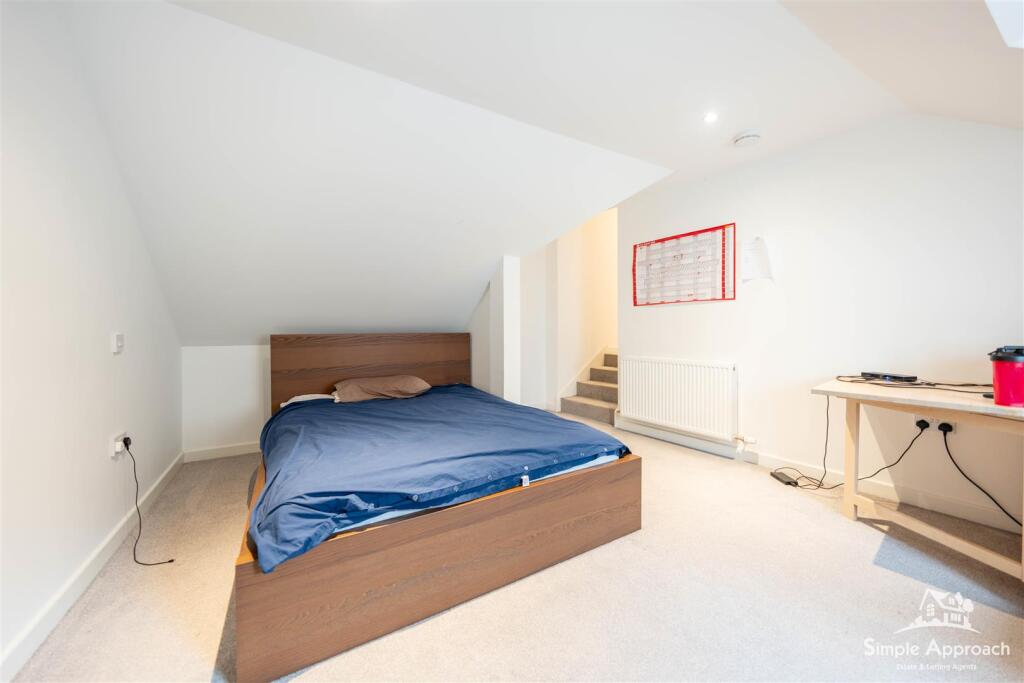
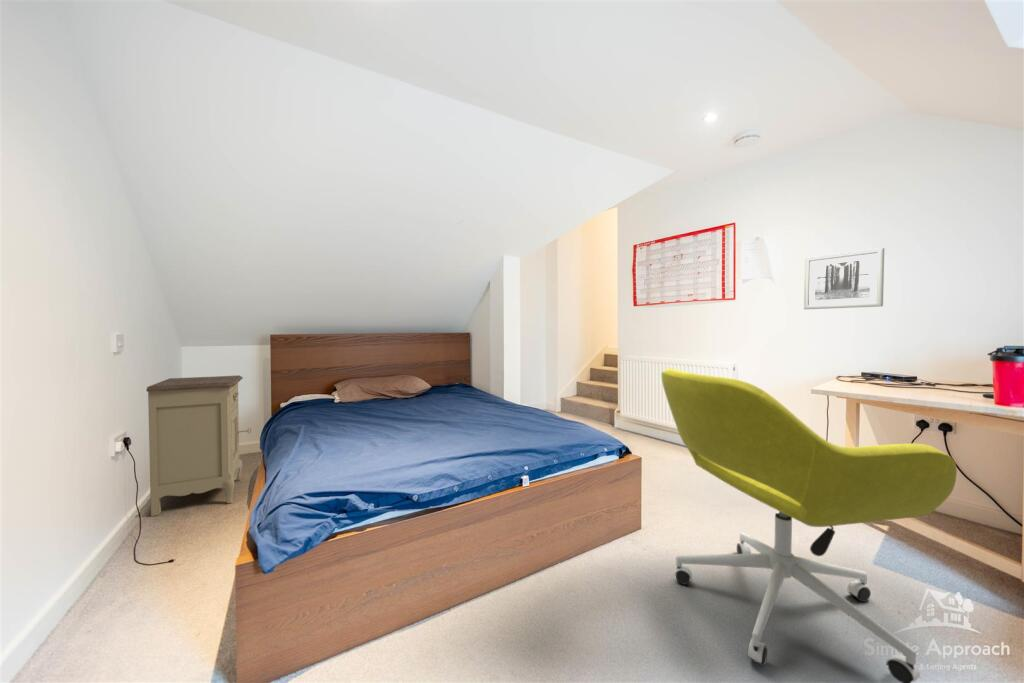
+ office chair (783, 490)
+ nightstand (206, 437)
+ wall art (841, 280)
